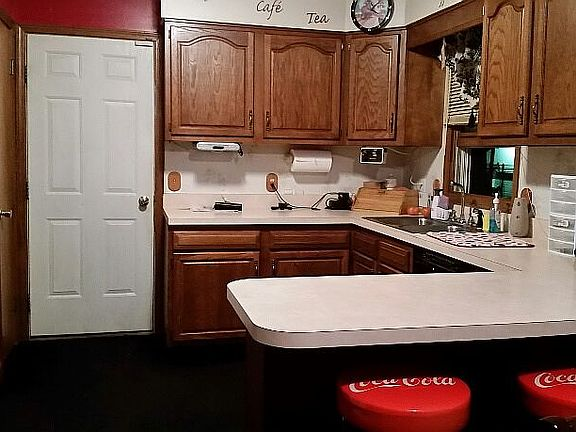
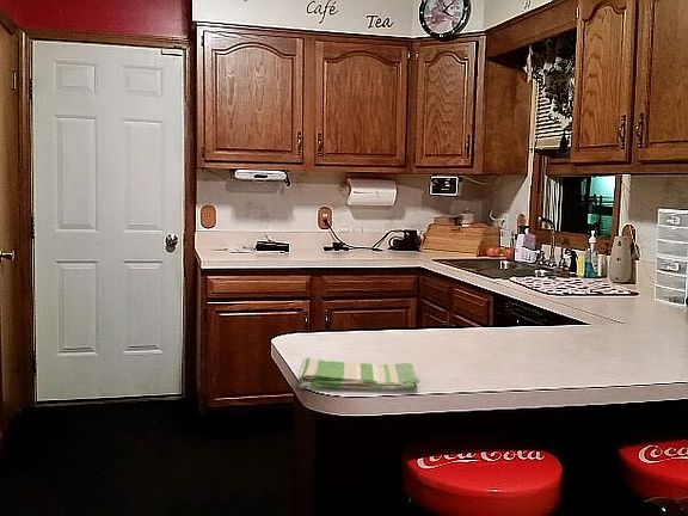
+ dish towel (357, 373)
